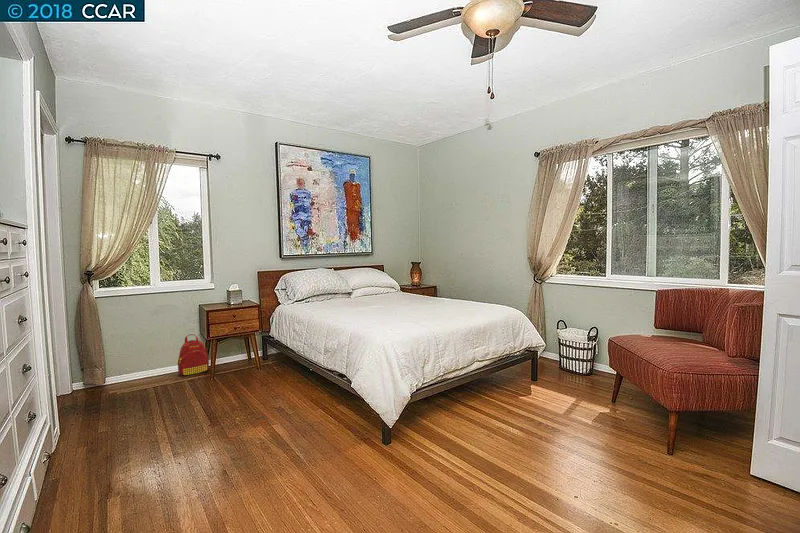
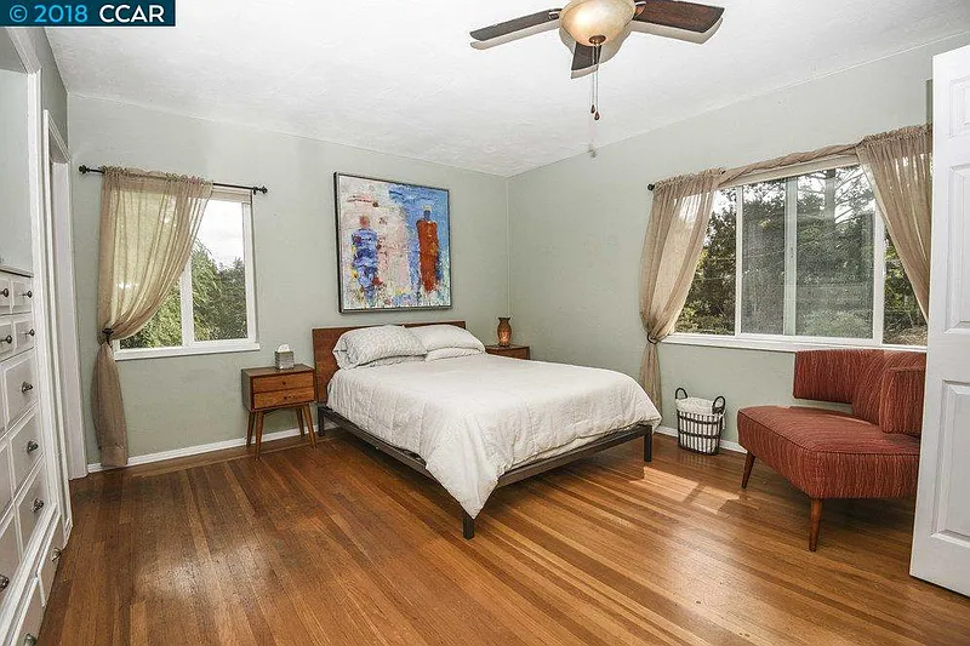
- backpack (192, 354)
